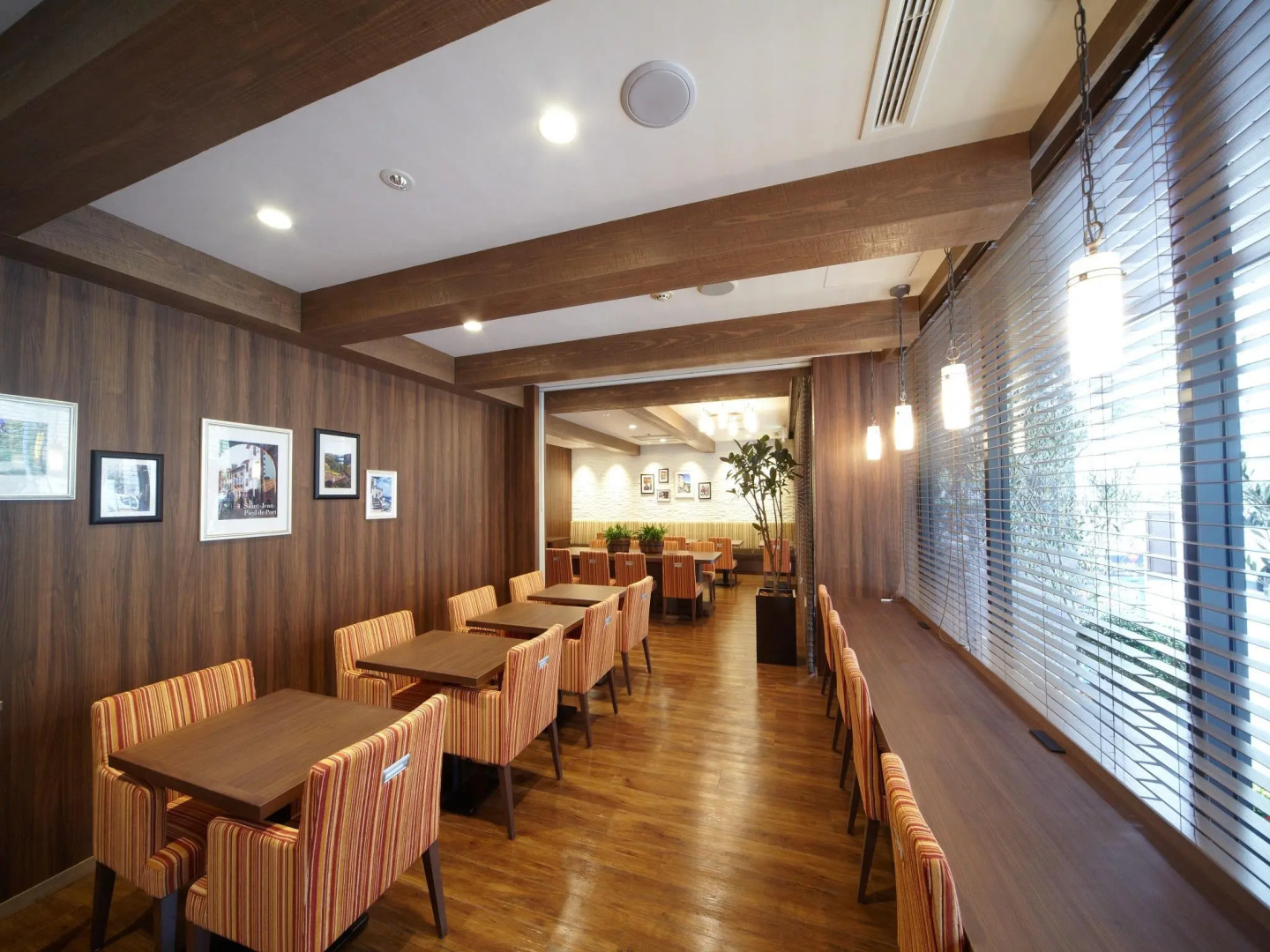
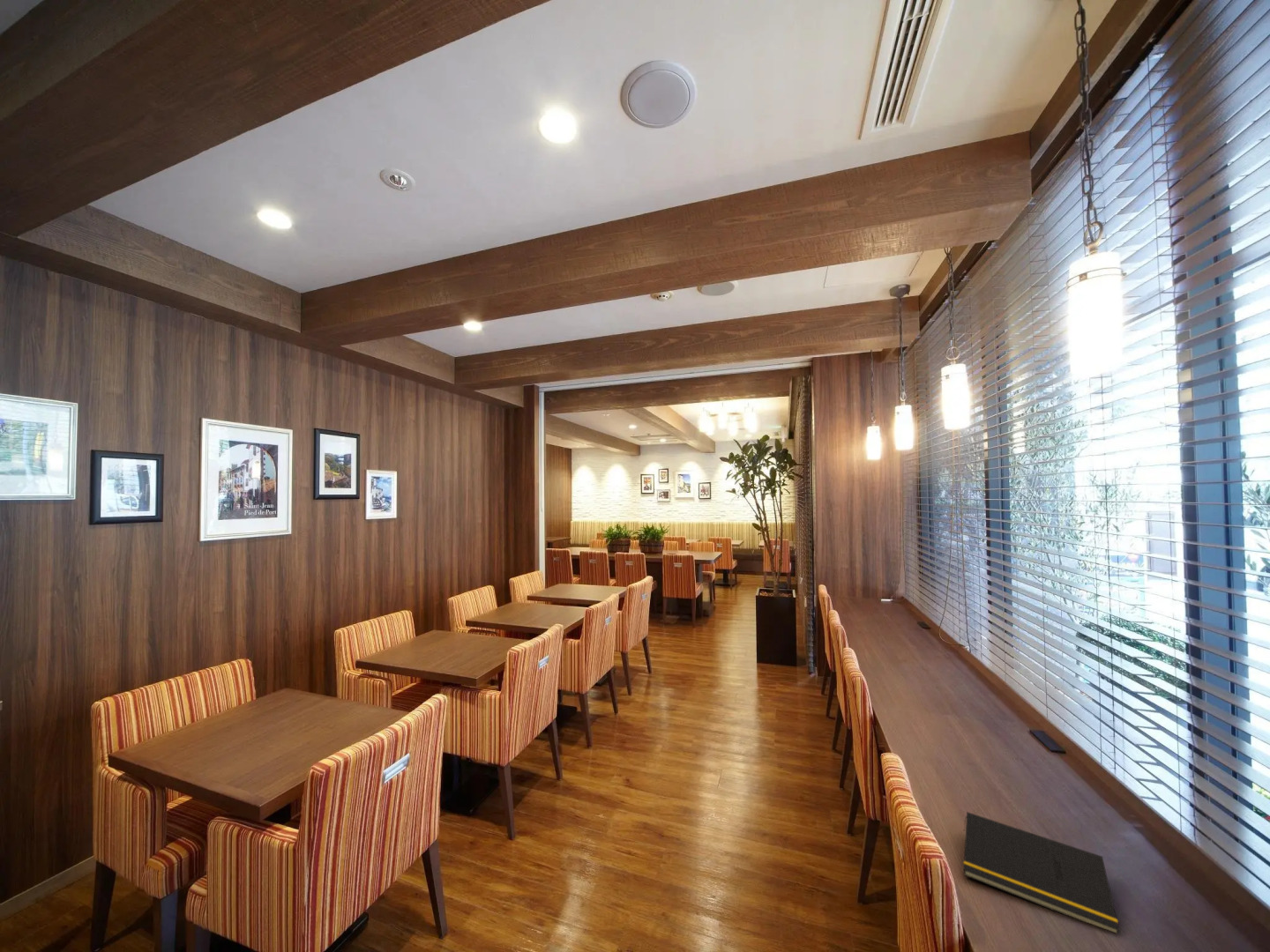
+ notepad (1033, 866)
